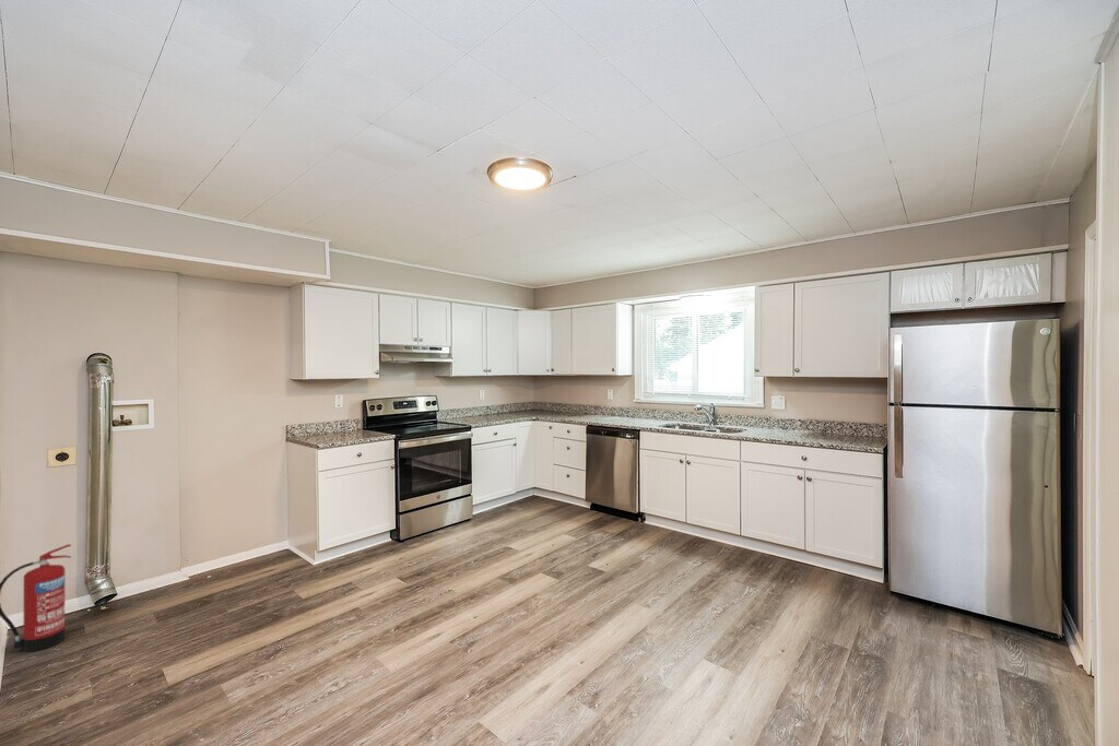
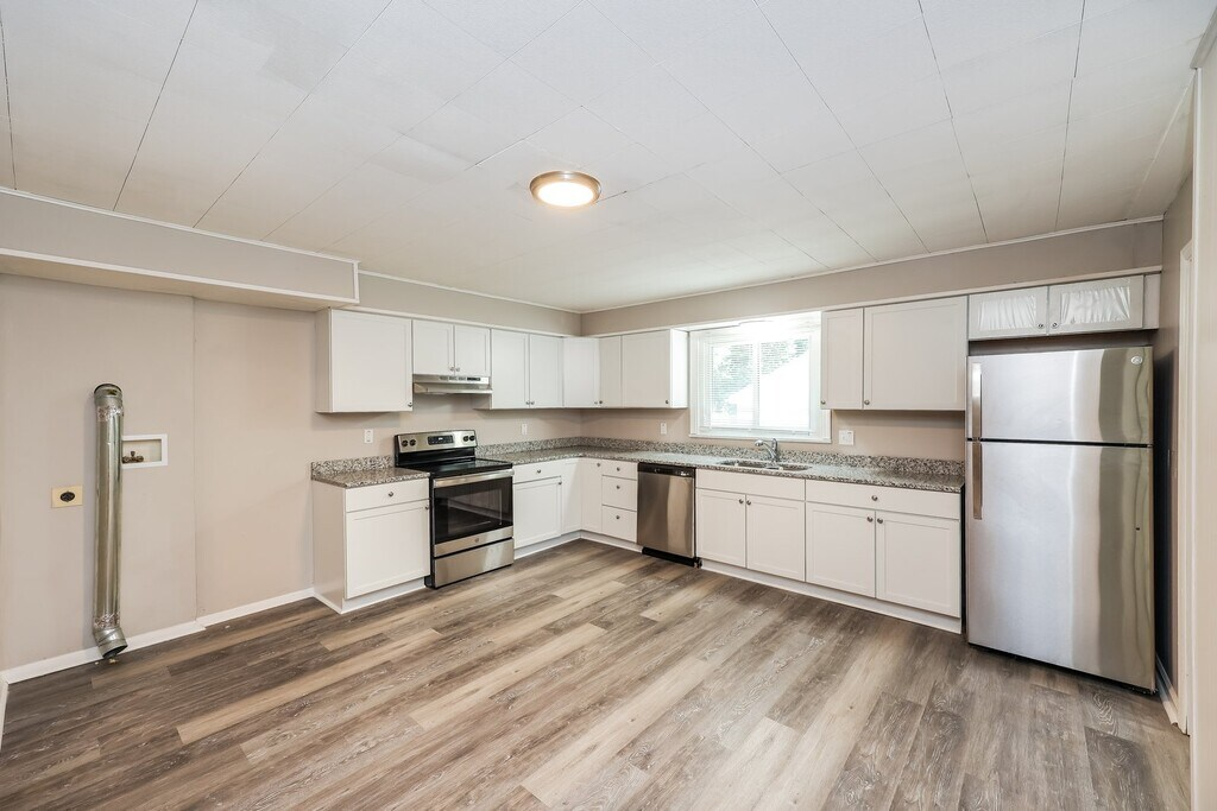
- fire extinguisher (34, 599)
